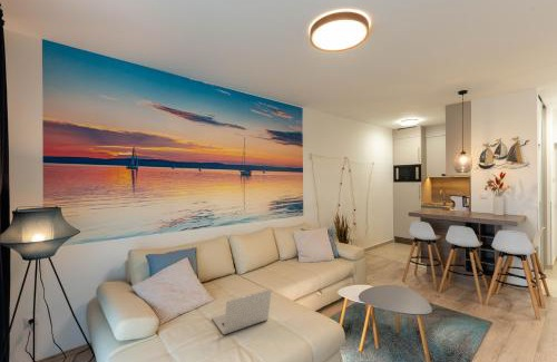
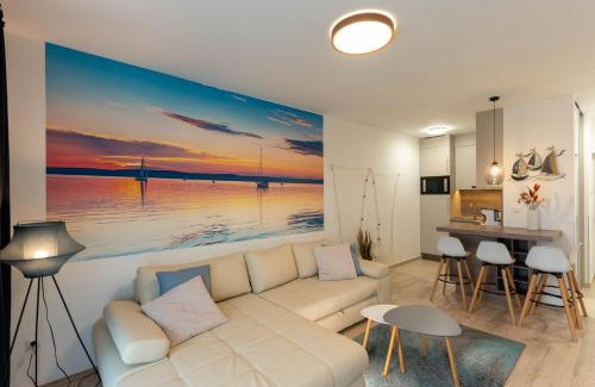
- laptop (241, 304)
